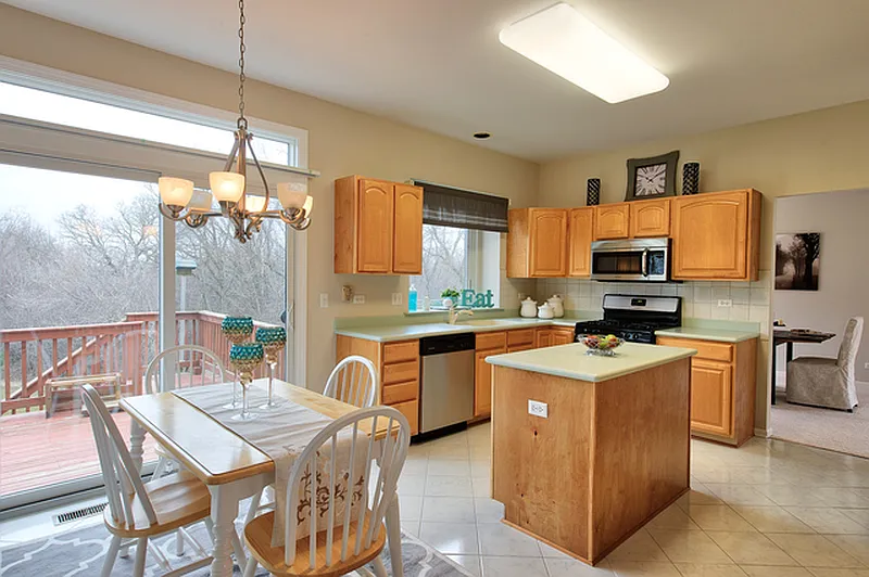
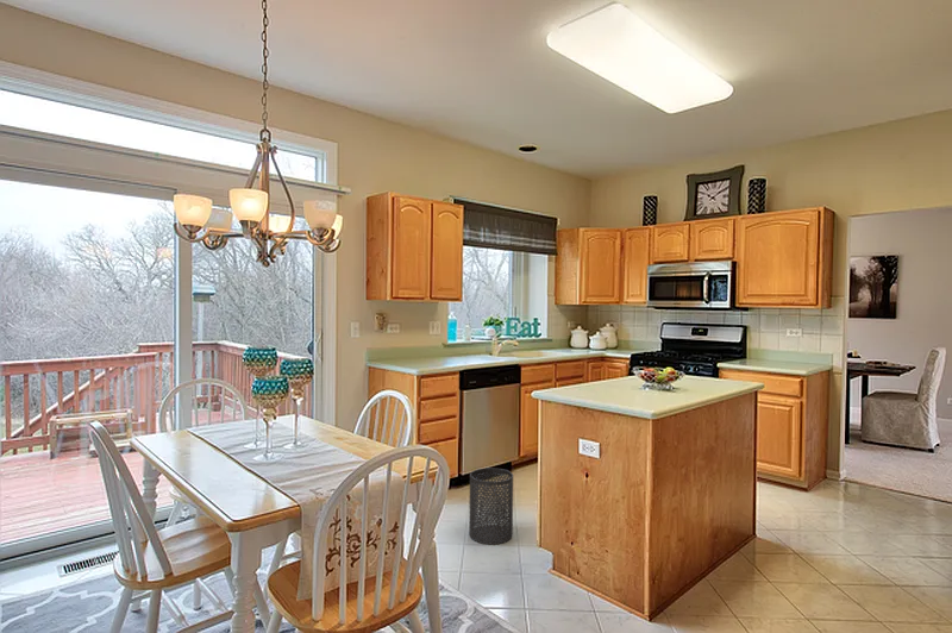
+ trash can (490, 504)
